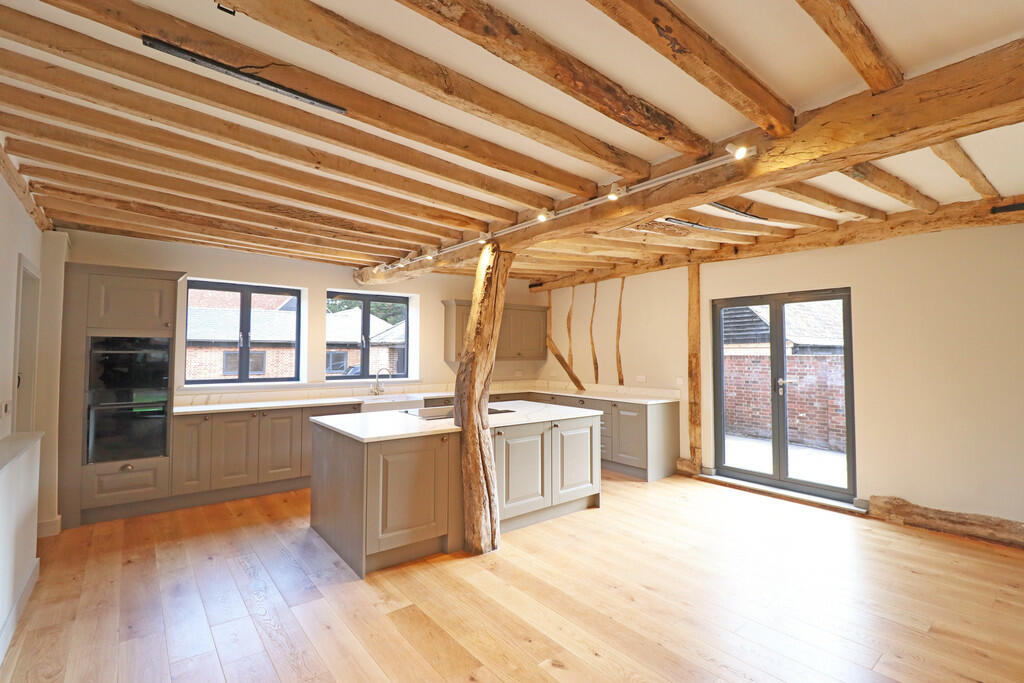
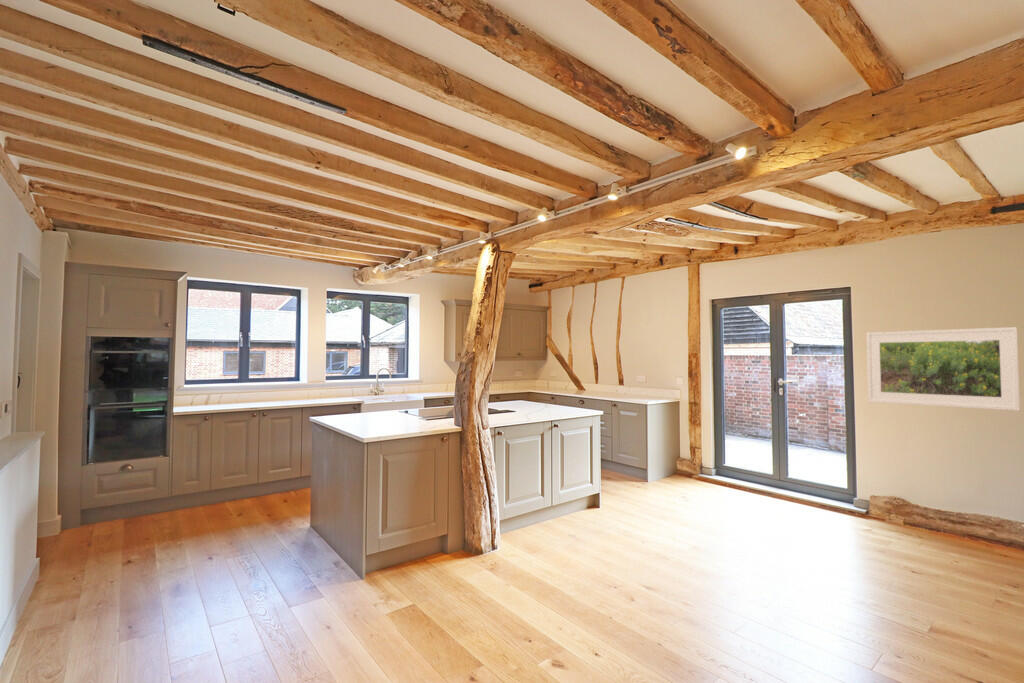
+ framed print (936, 367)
